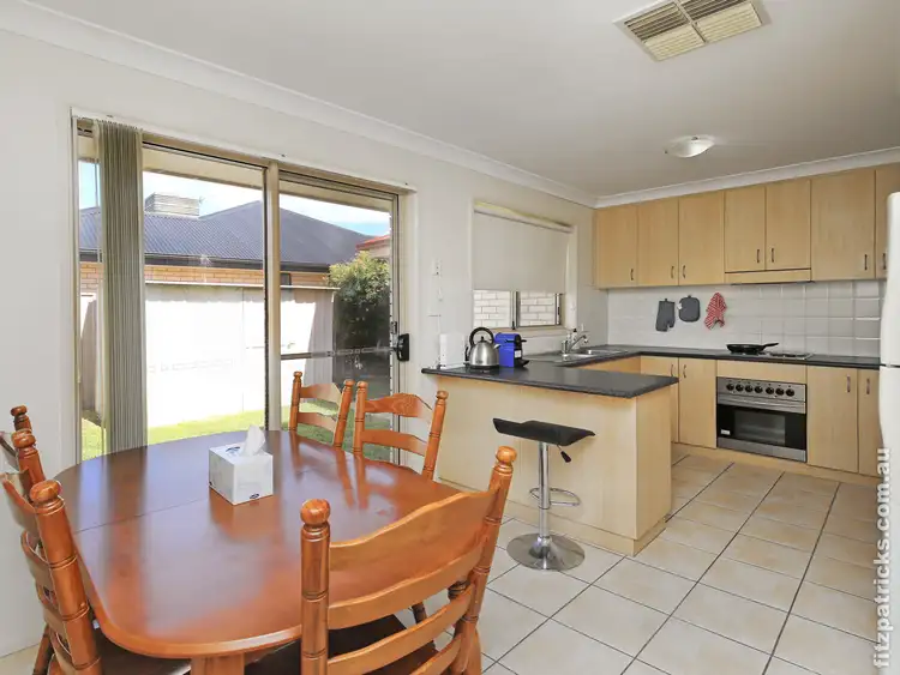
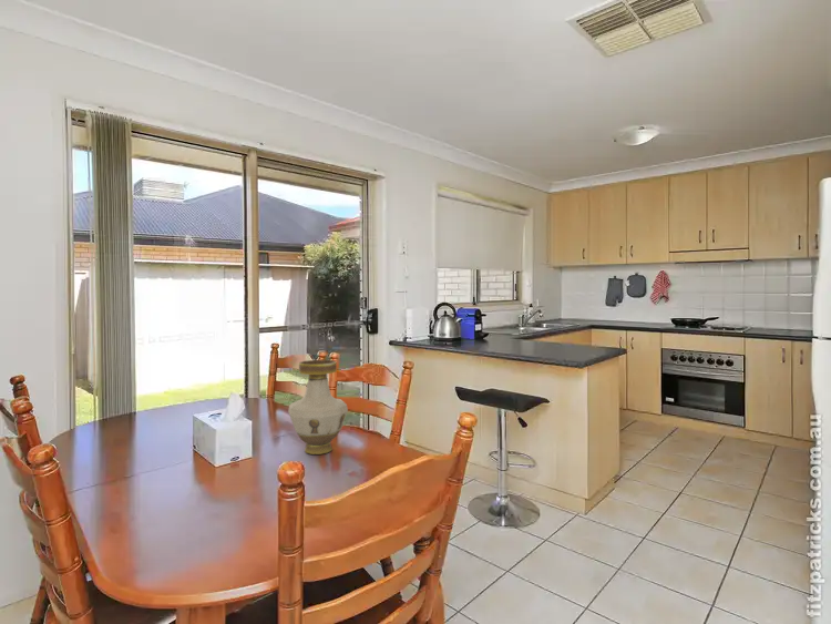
+ vase (318, 406)
